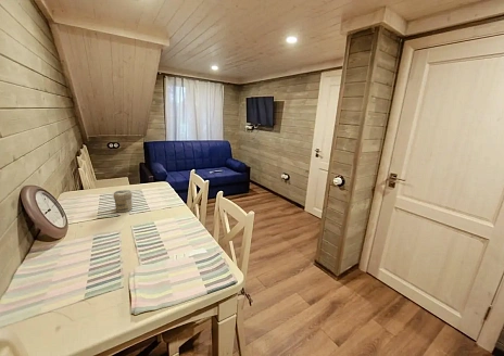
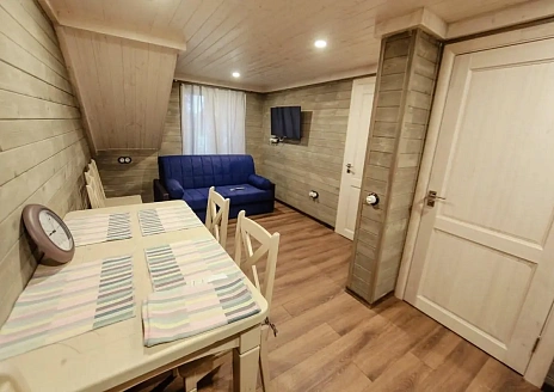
- jar (123, 201)
